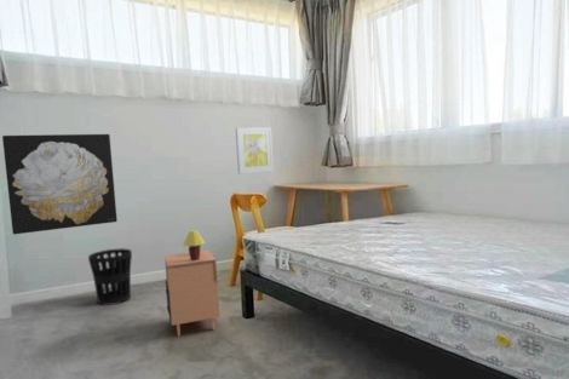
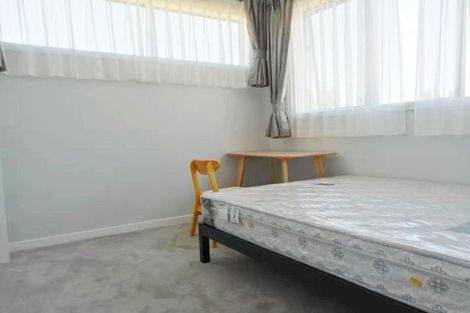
- wall art (63, 182)
- wall art (254, 150)
- nightstand (189, 277)
- wastebasket (111, 276)
